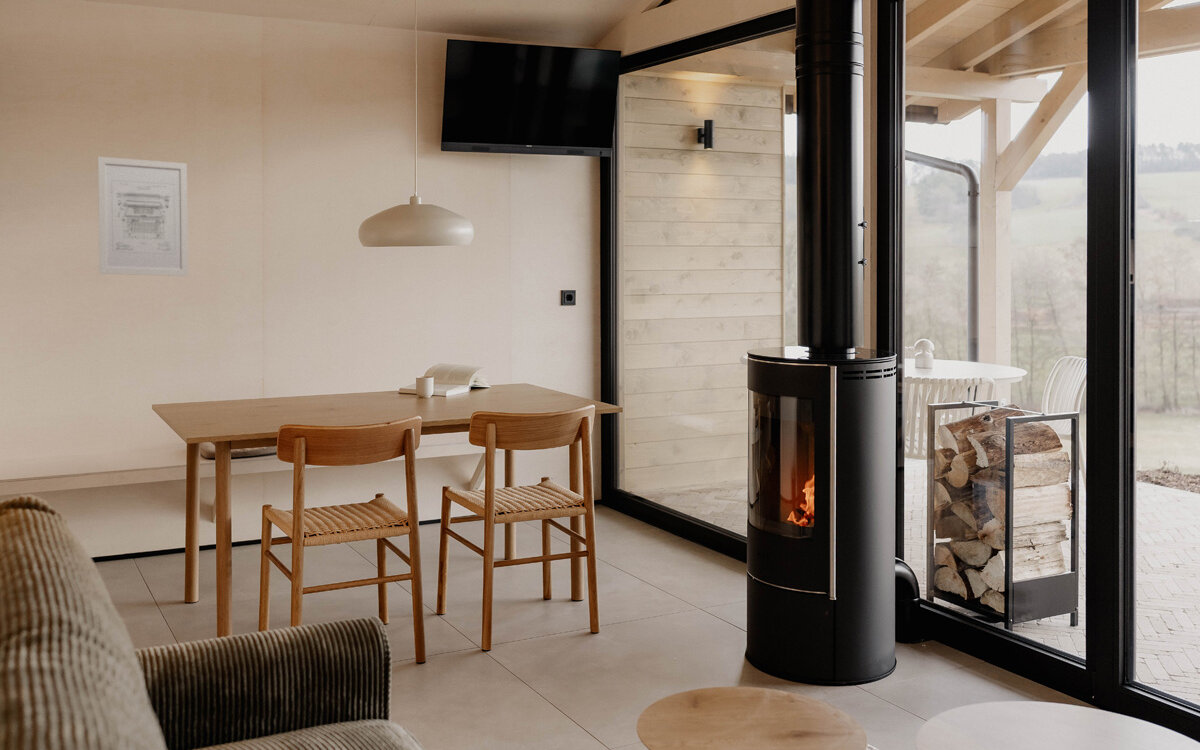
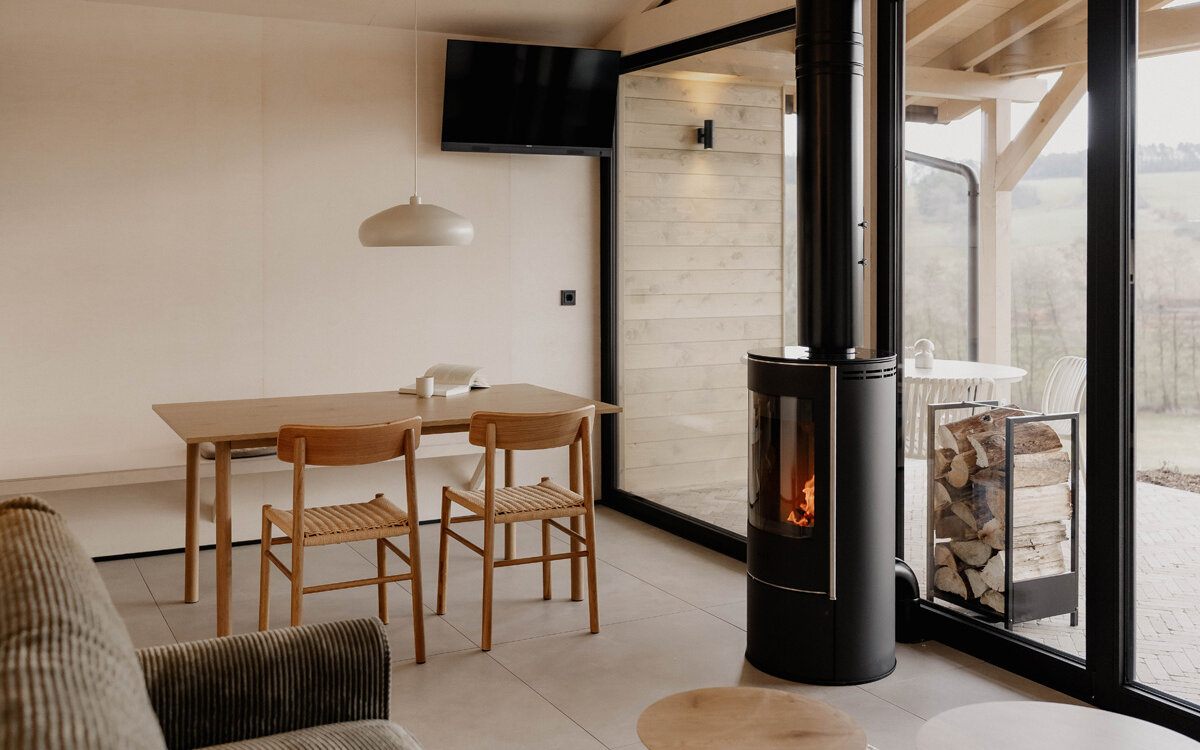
- wall art (143, 217)
